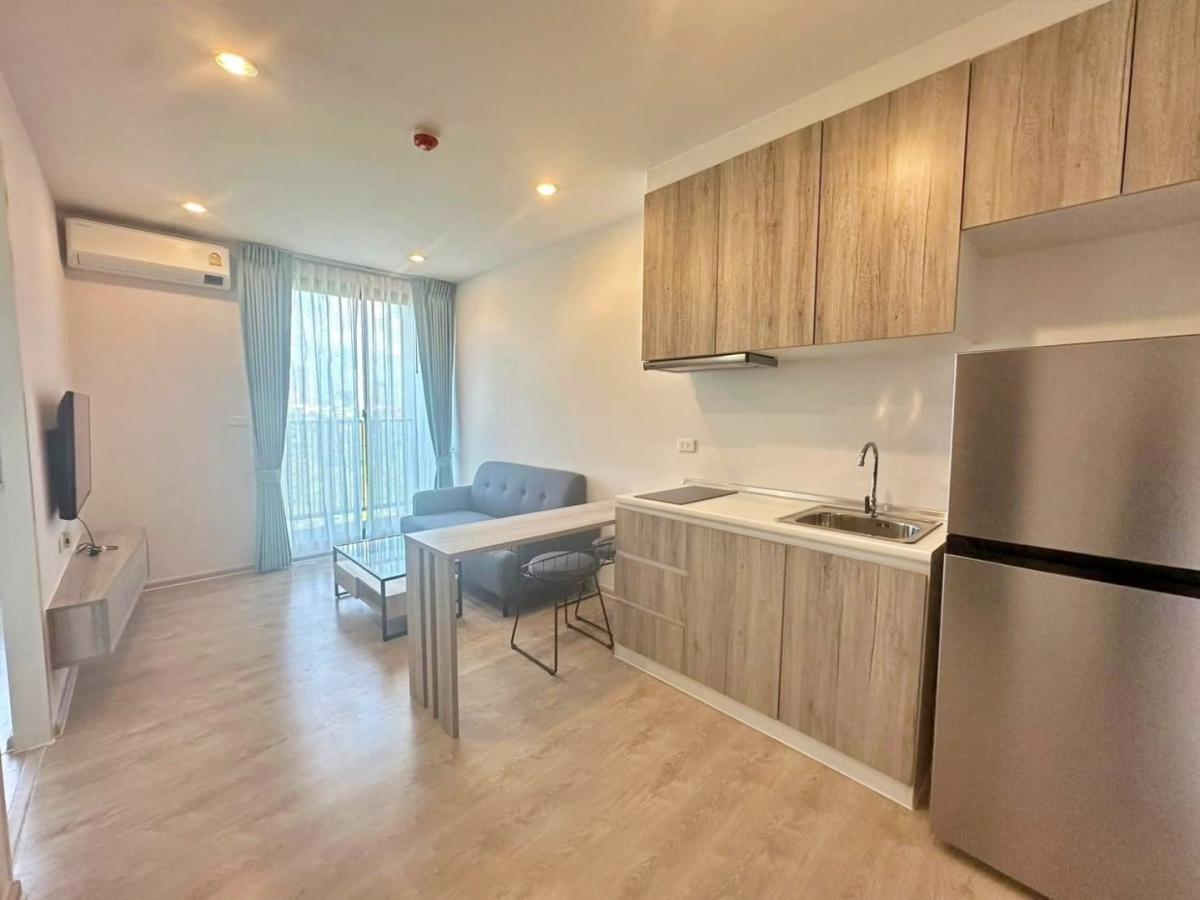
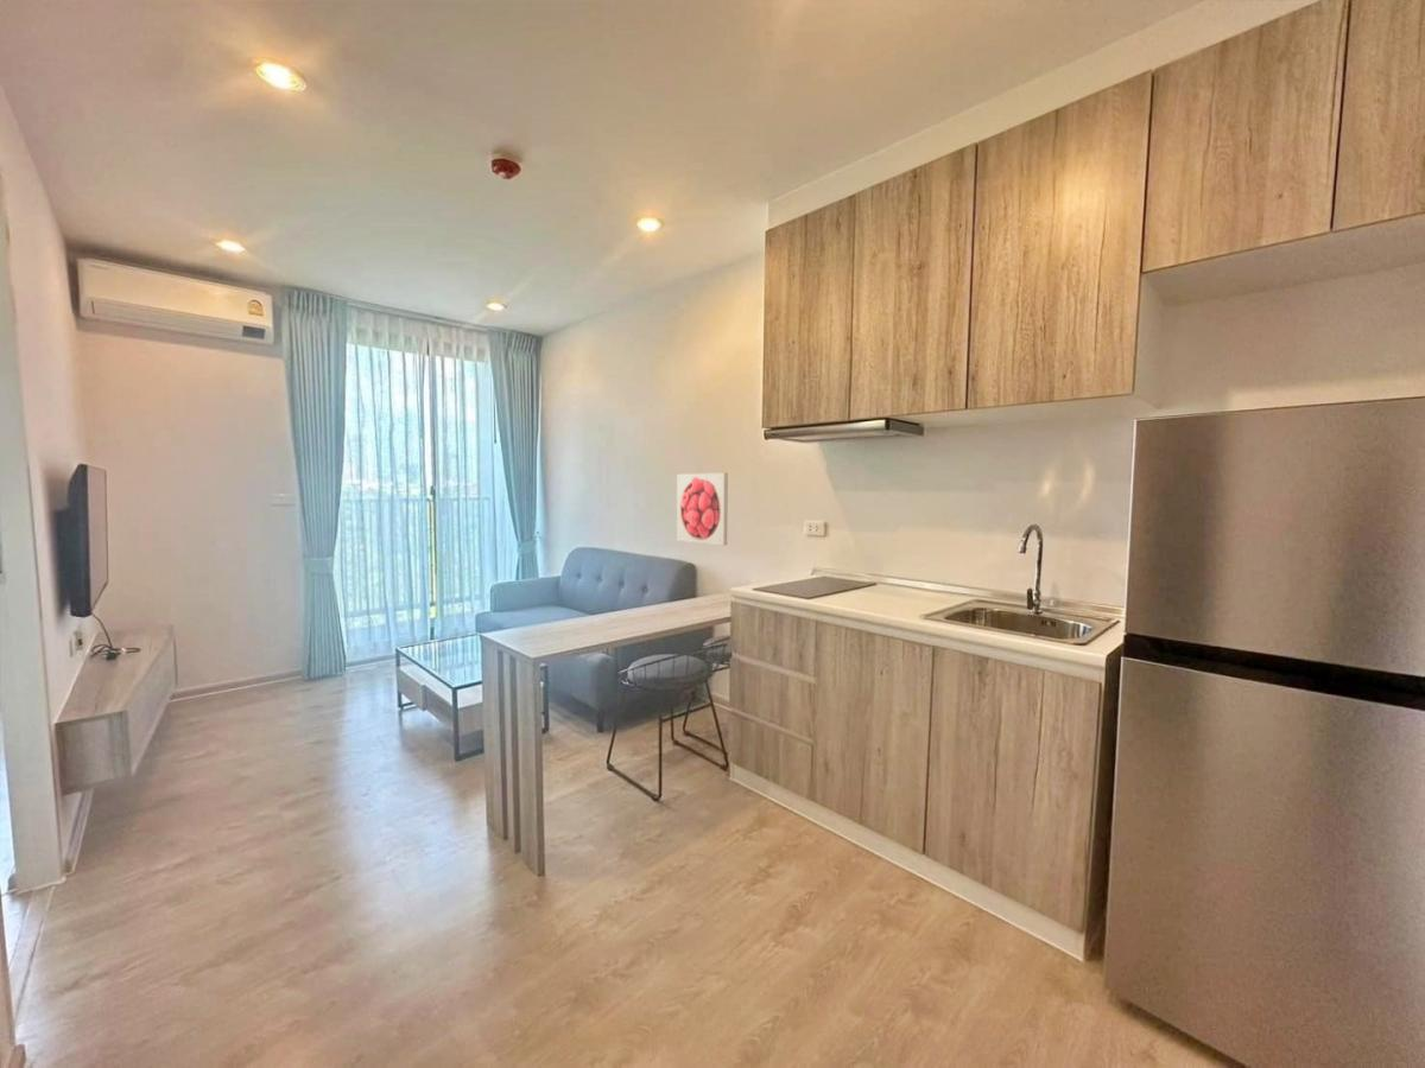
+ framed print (701, 508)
